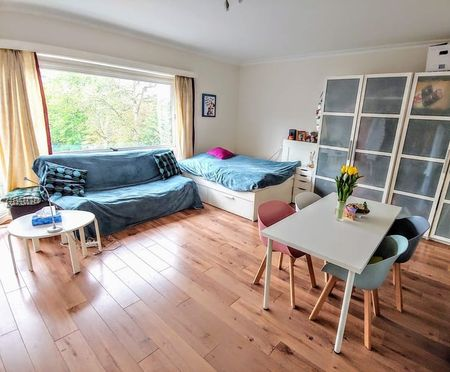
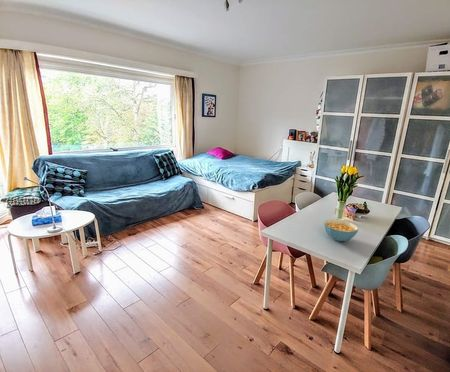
+ cereal bowl (339, 232)
